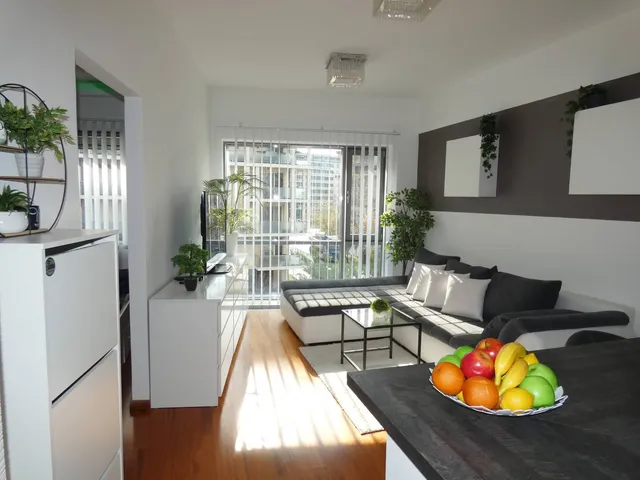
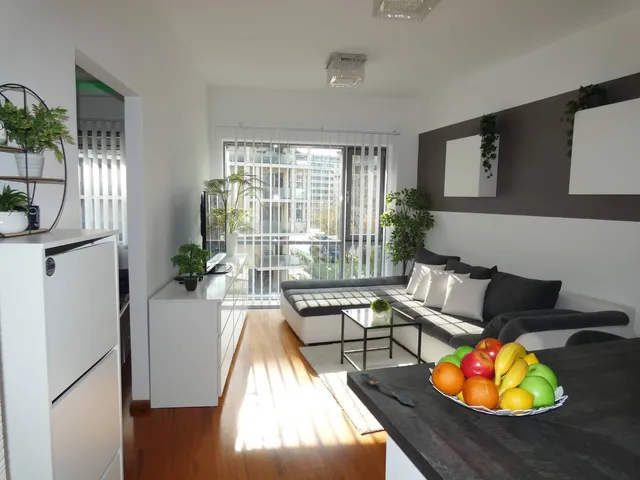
+ spoon (385, 388)
